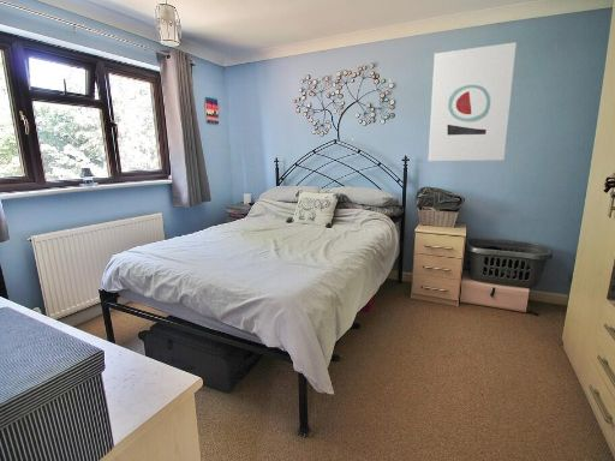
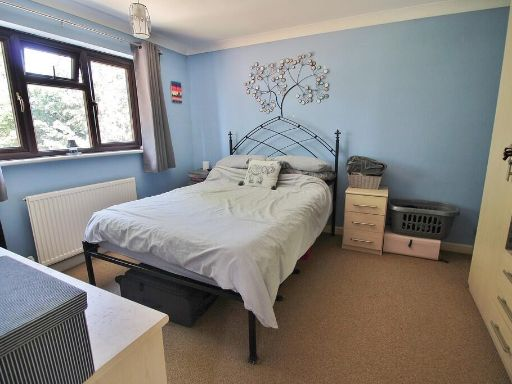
- wall art (468, 106)
